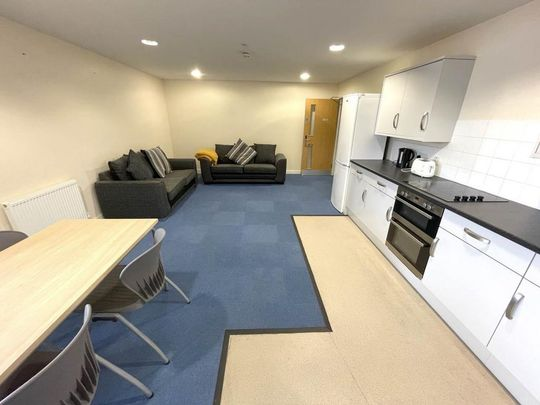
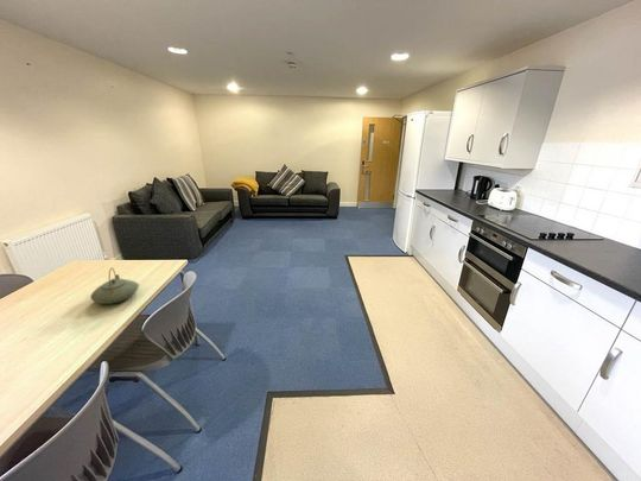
+ teapot (114, 281)
